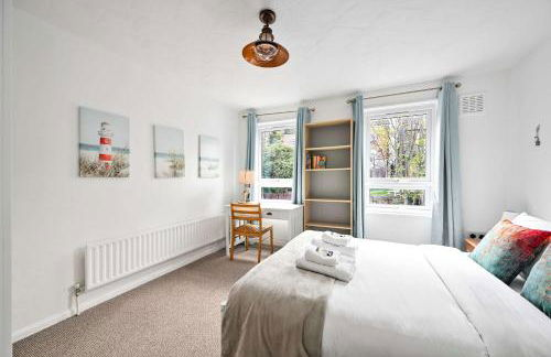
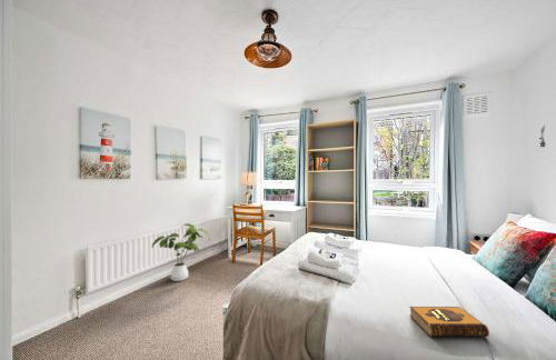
+ hardback book (446, 321)
+ house plant (187, 250)
